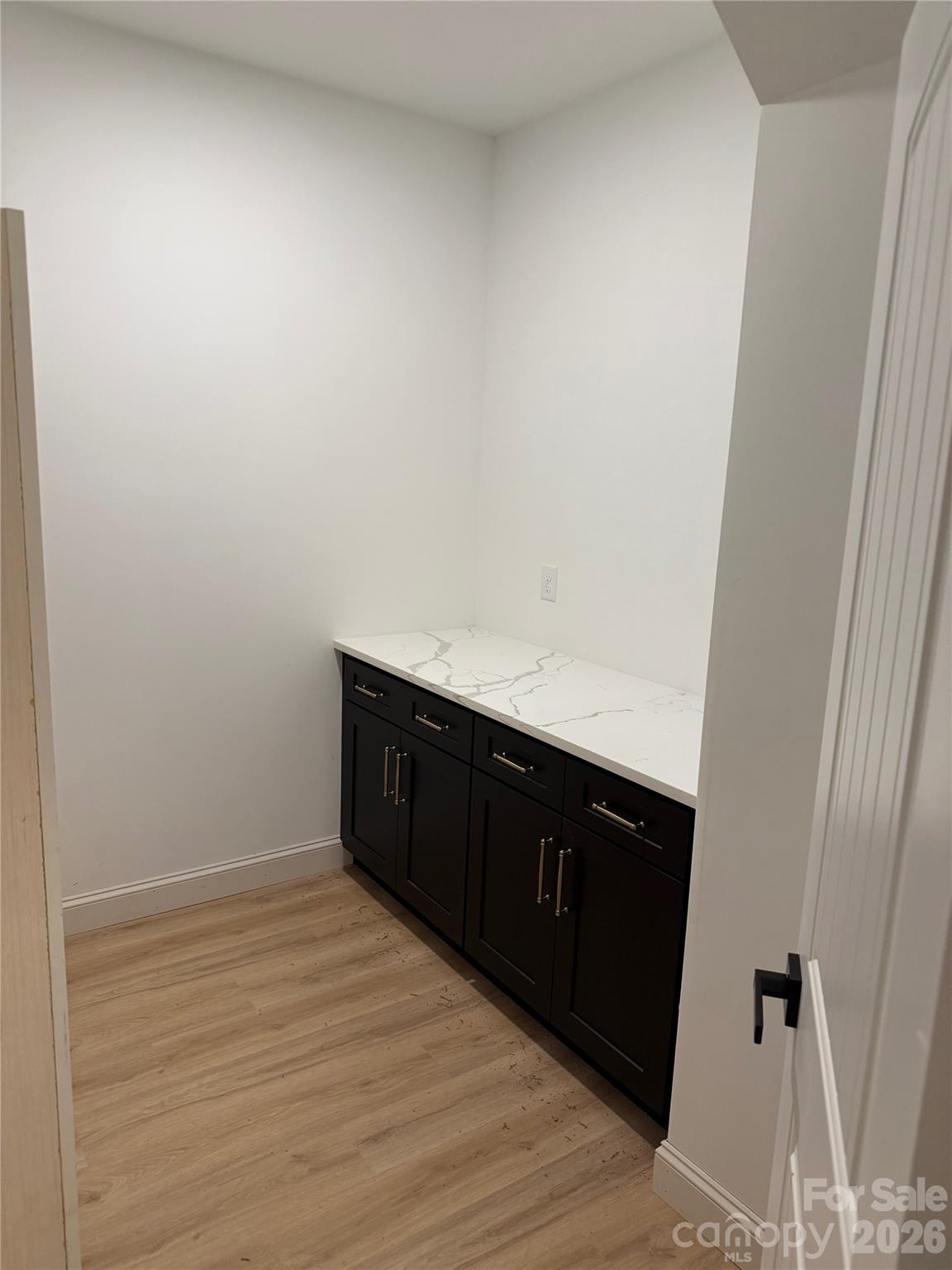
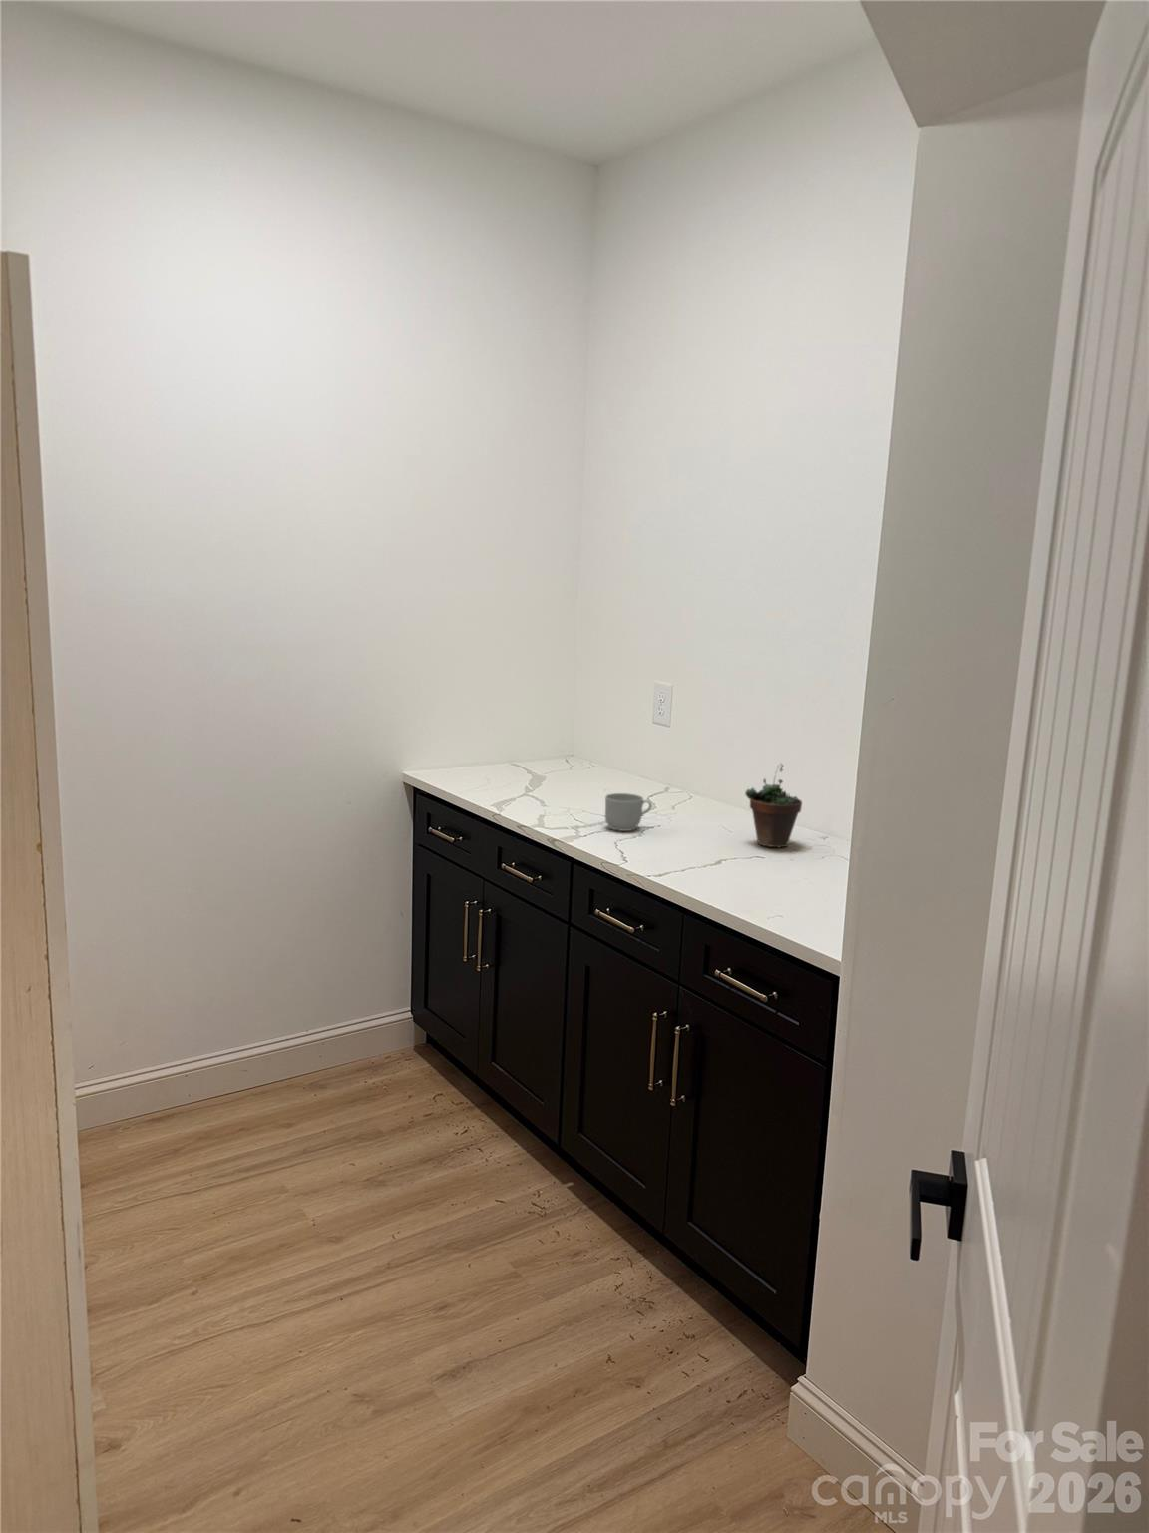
+ succulent plant (775, 804)
+ mug (629, 812)
